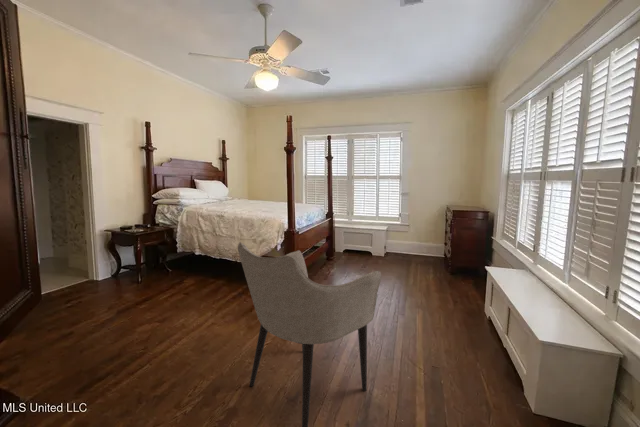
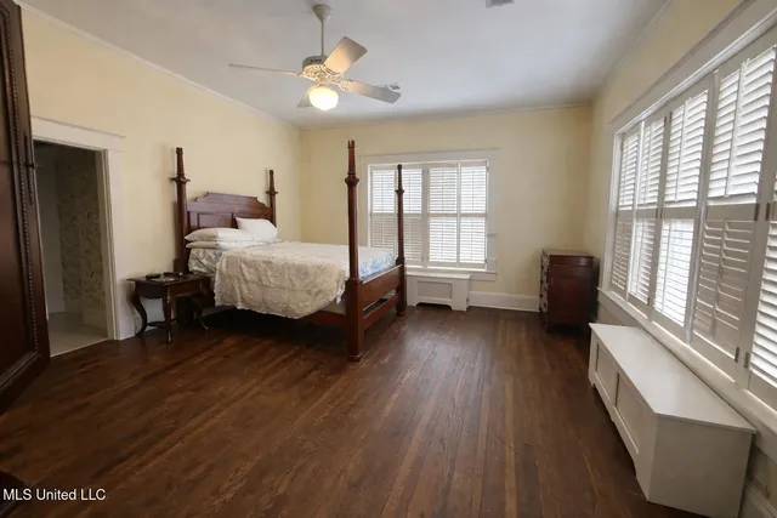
- armchair (300, 318)
